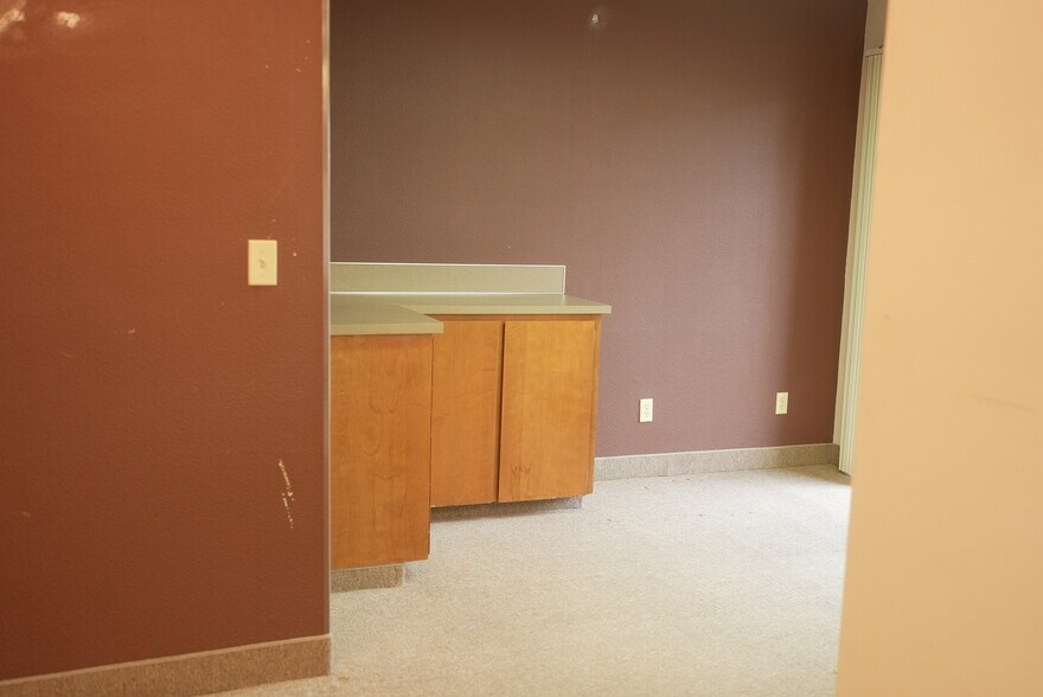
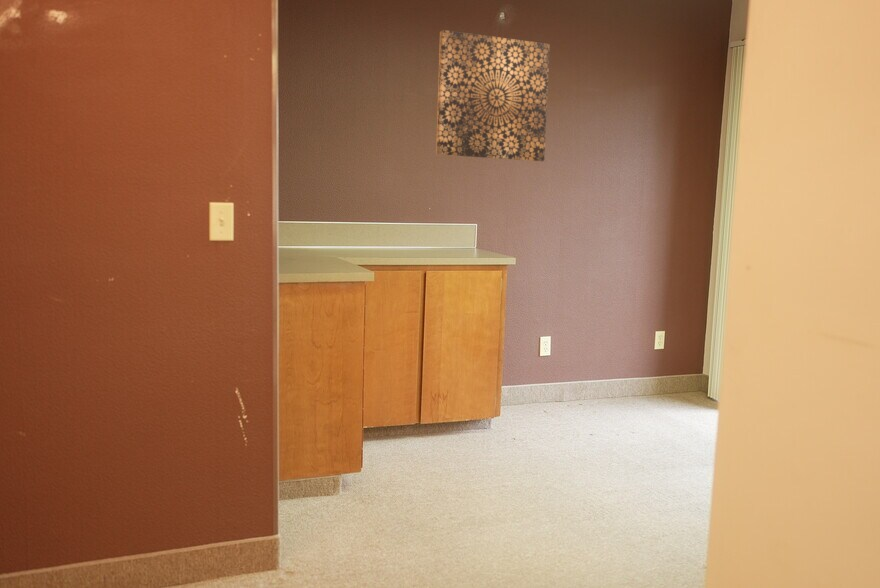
+ wall art (493, 98)
